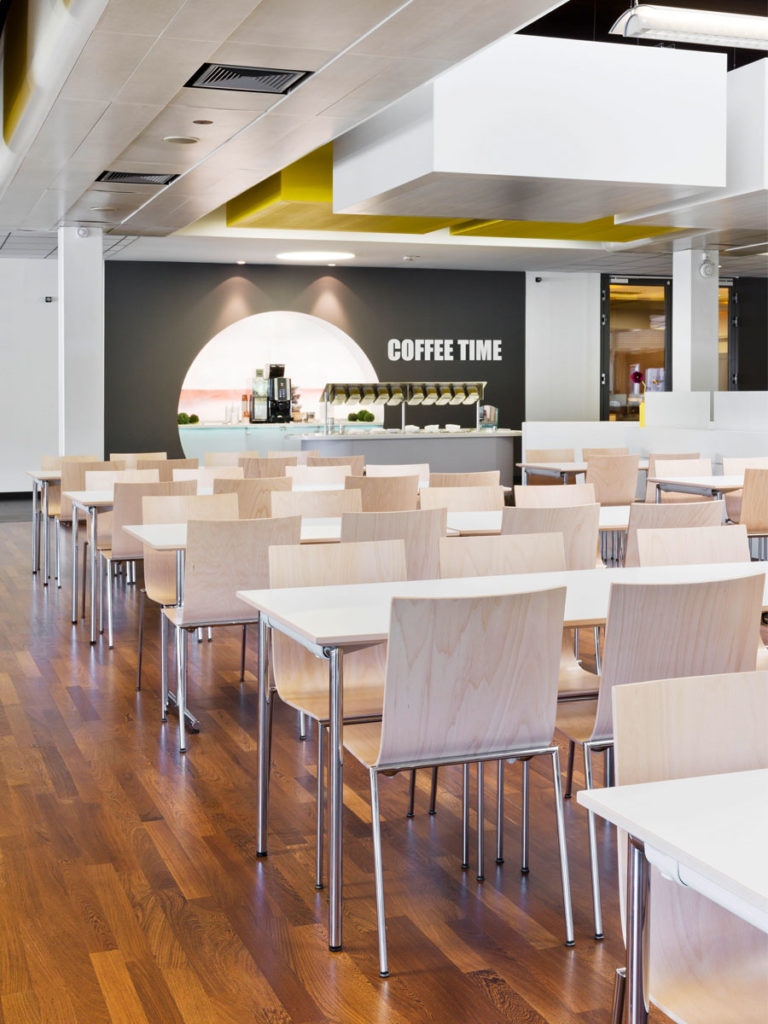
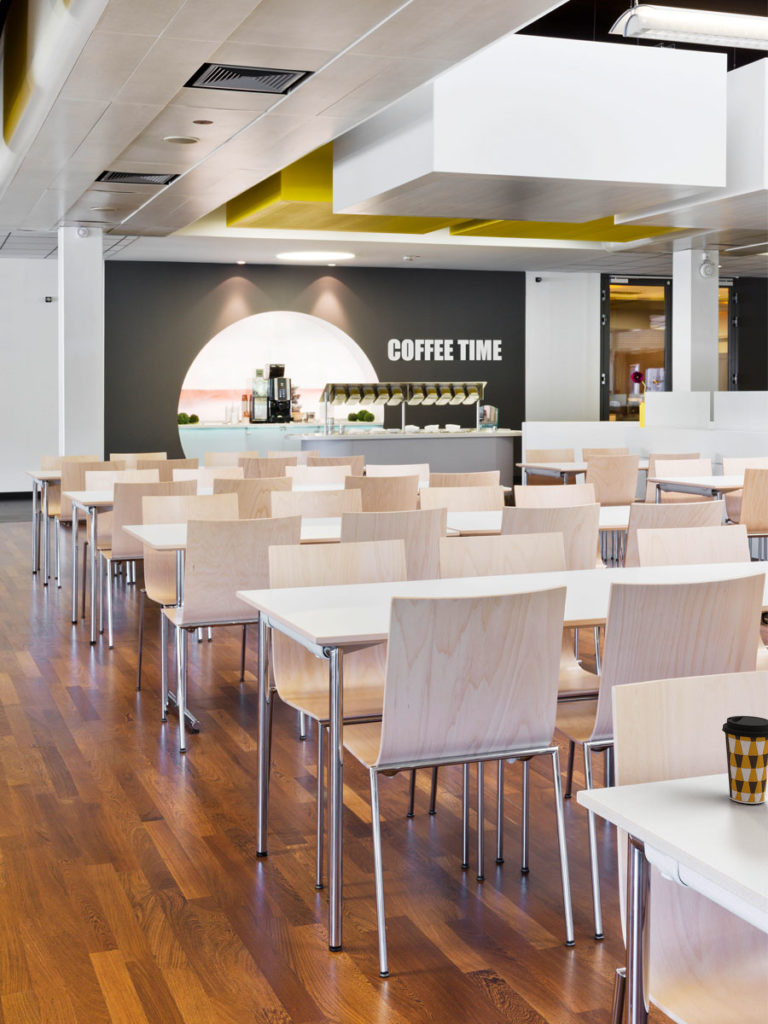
+ coffee cup (748, 759)
